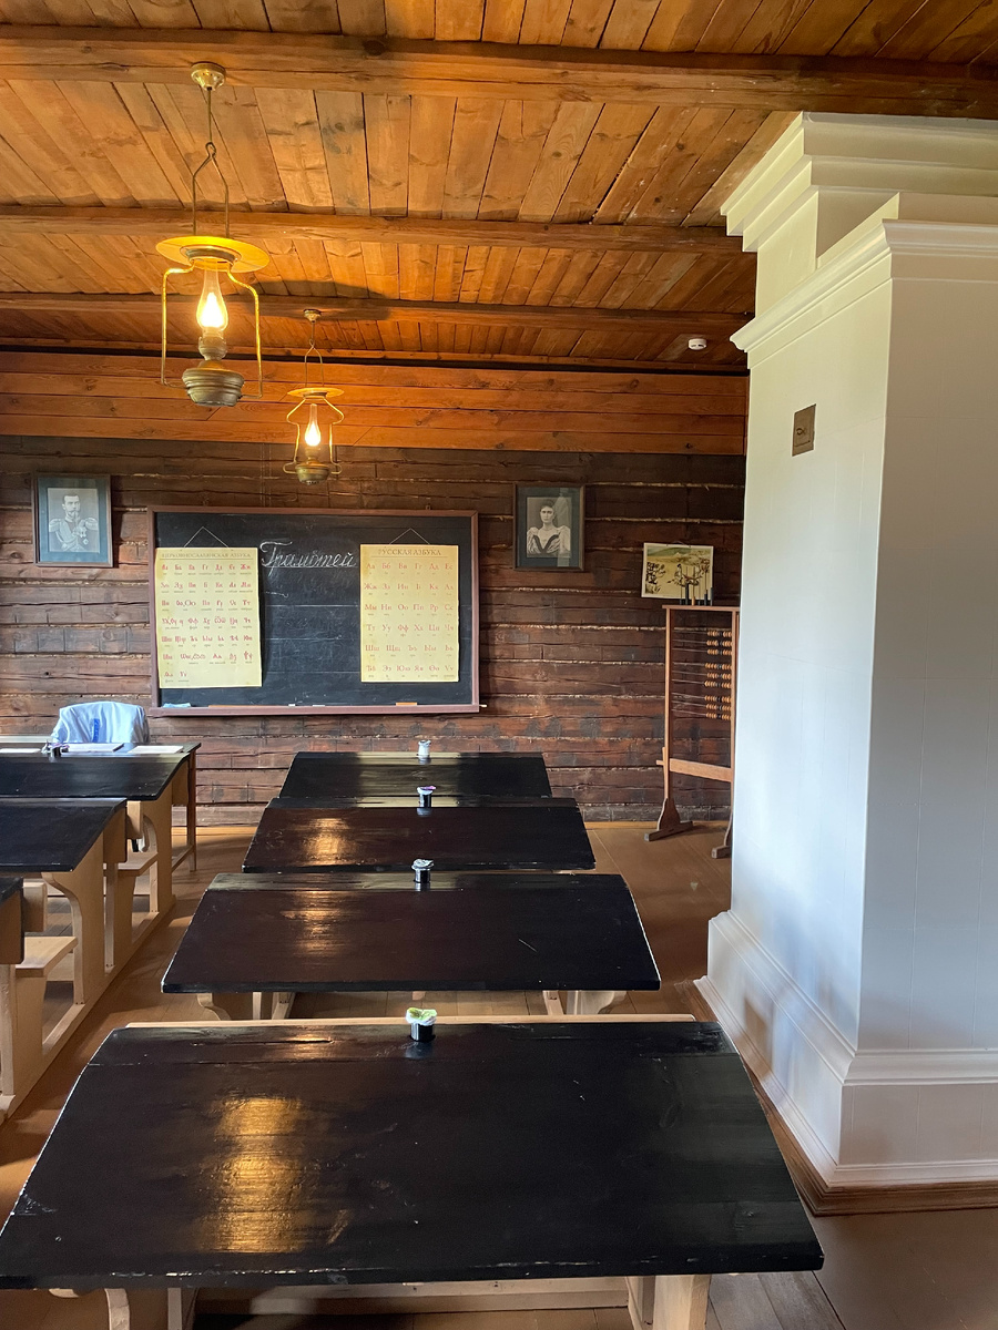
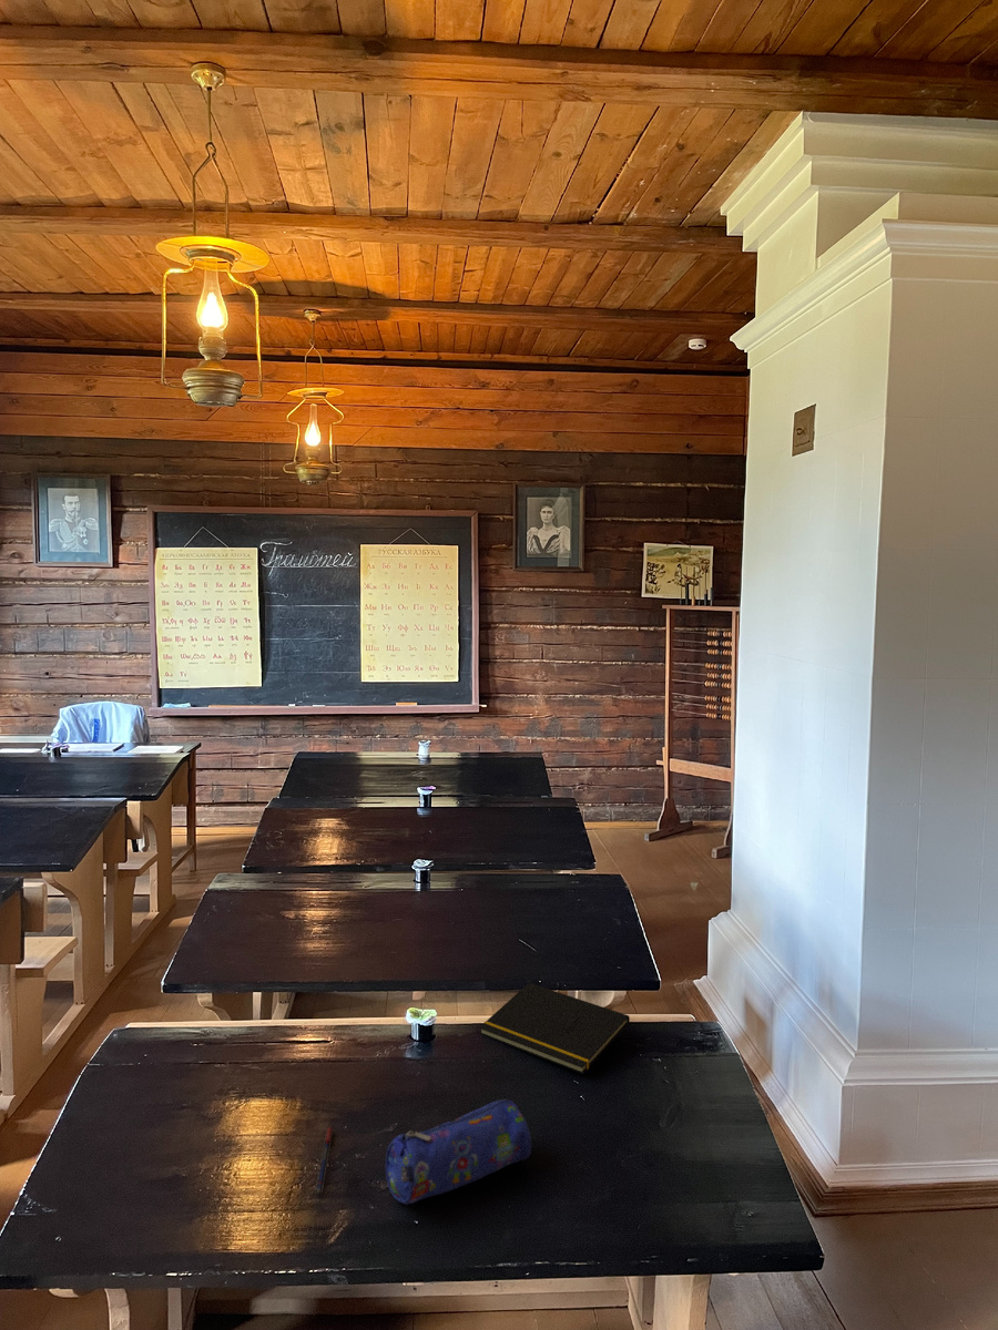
+ pencil case (458, 1147)
+ notepad (553, 1024)
+ pen (324, 1158)
